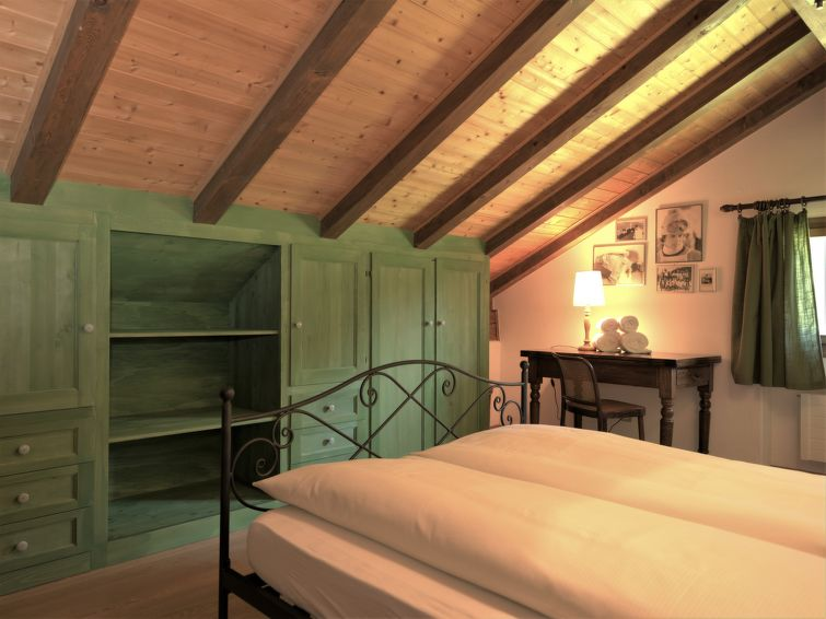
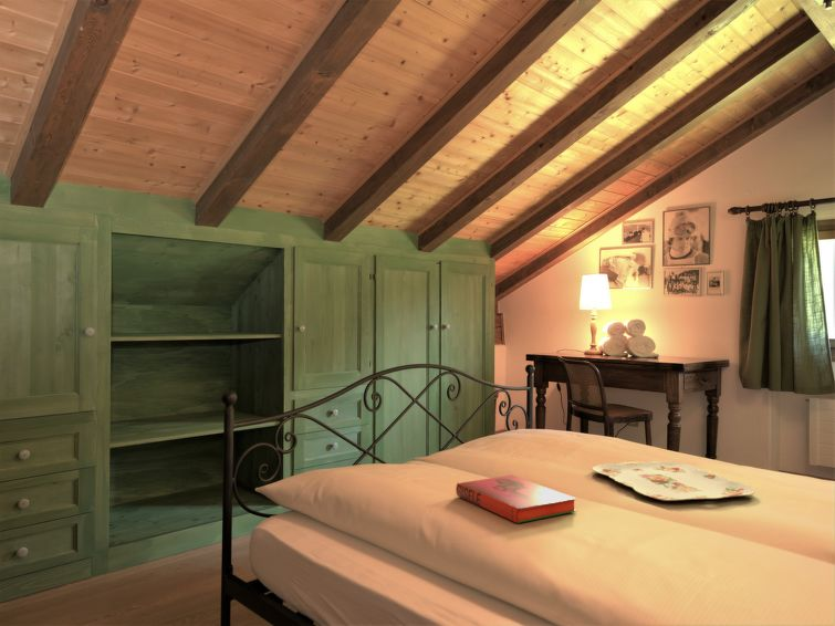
+ serving tray (667, 480)
+ hardback book (513, 497)
